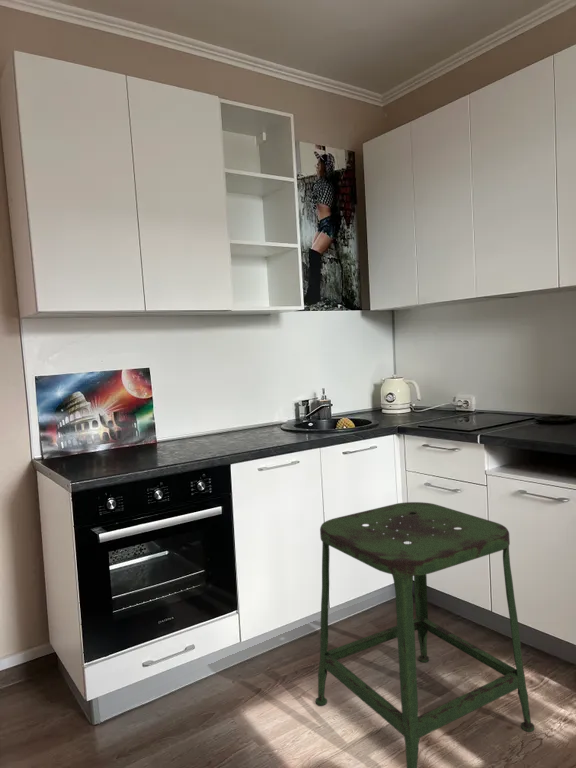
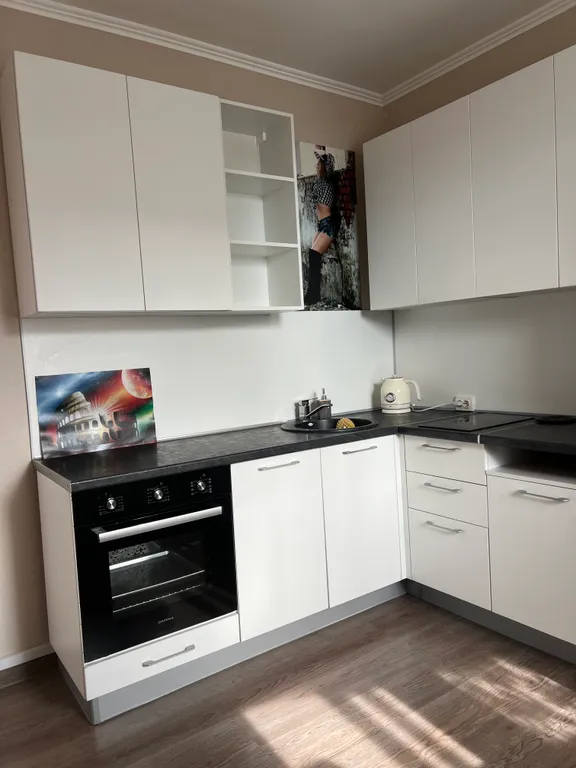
- stool (414, 621)
